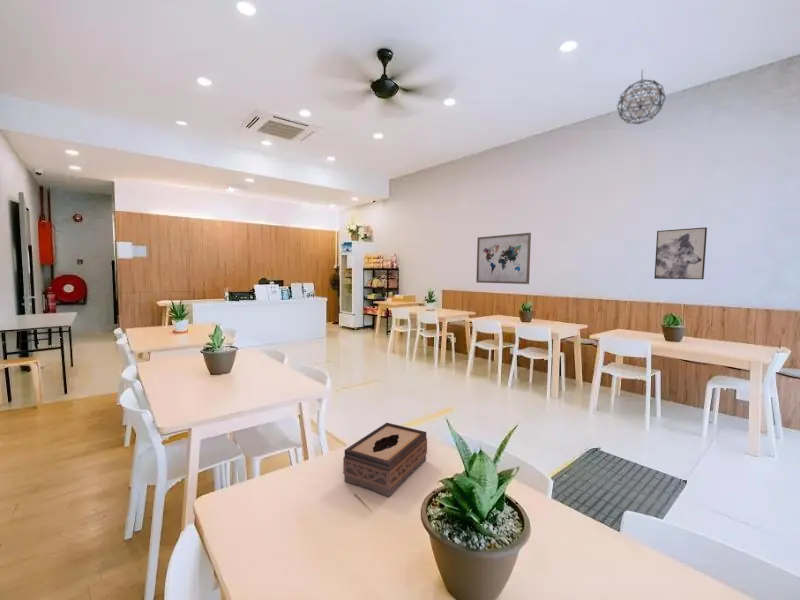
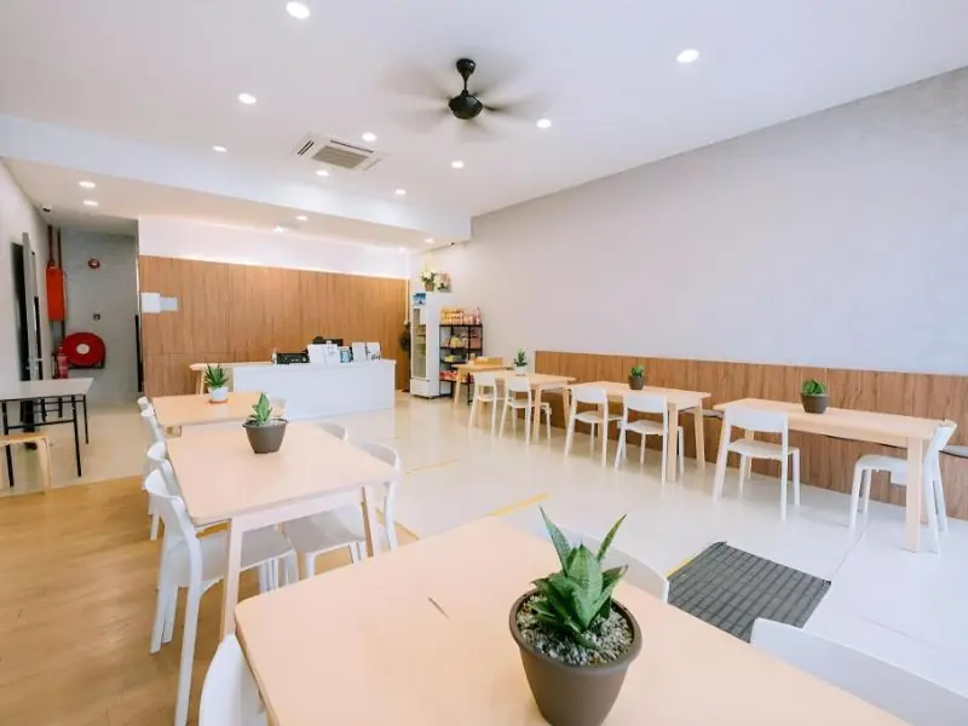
- wall art (501, 259)
- wall art (679, 254)
- tissue box (387, 455)
- pendant light (640, 96)
